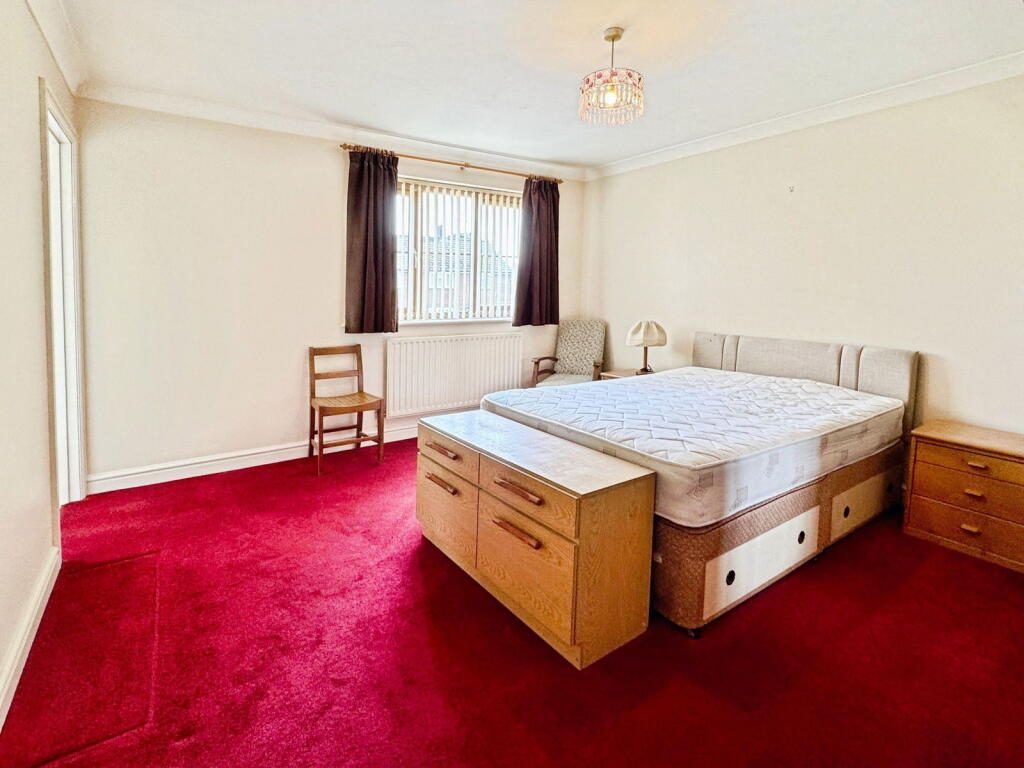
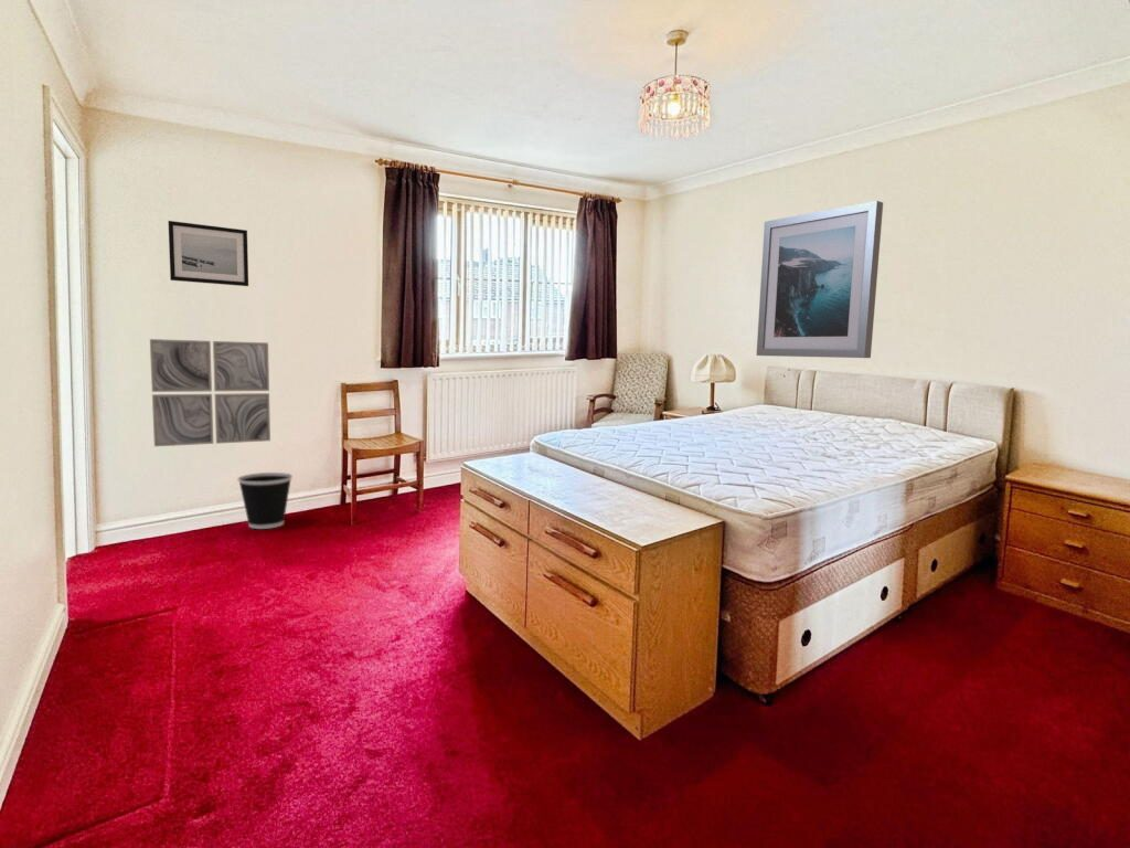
+ wall art (210, 254)
+ wall art (214, 390)
+ wastebasket (266, 500)
+ wall art (813, 285)
